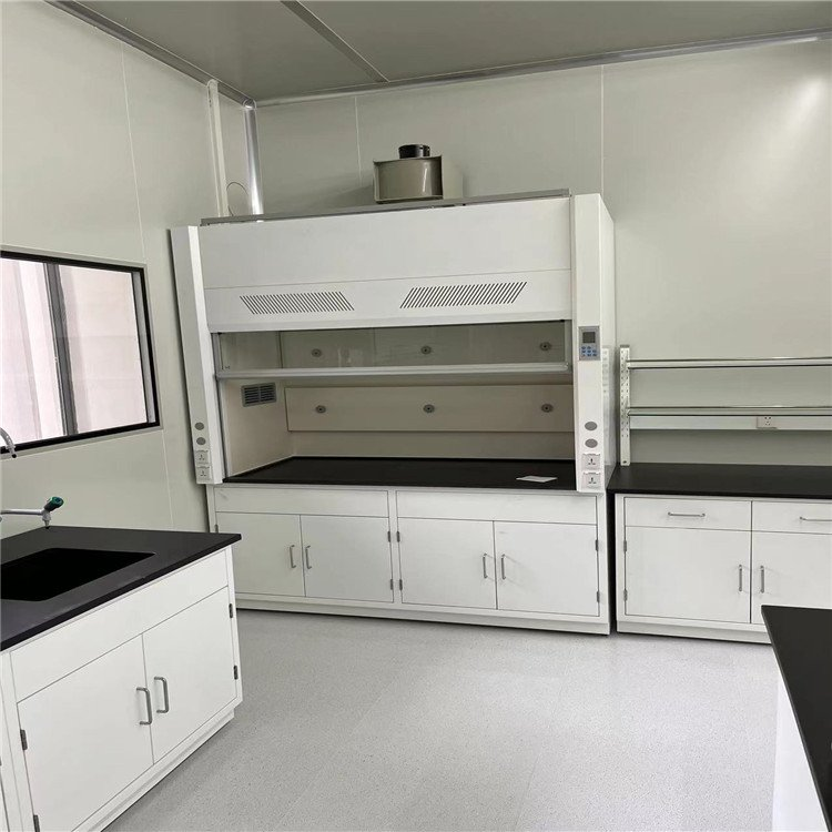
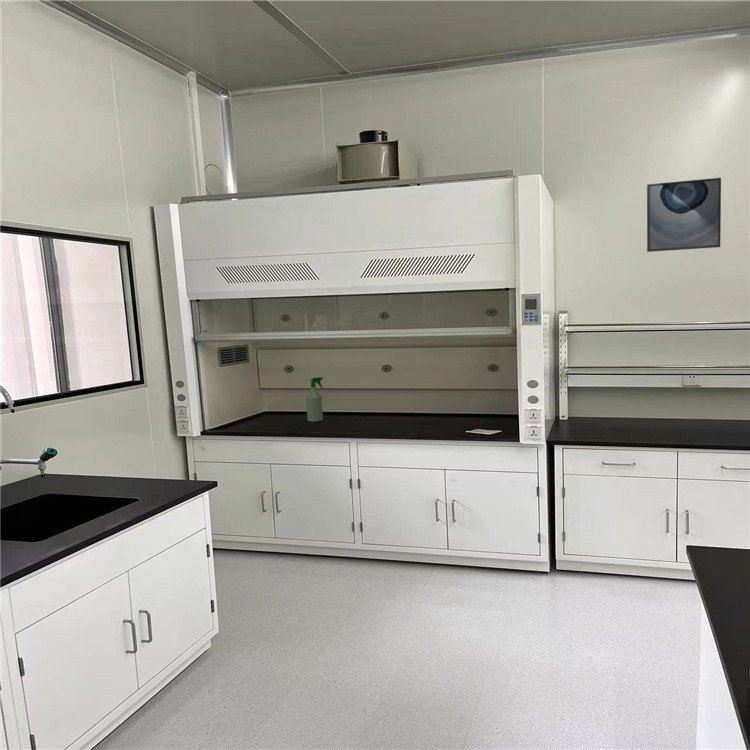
+ spray bottle (314, 399)
+ wall art (683, 215)
